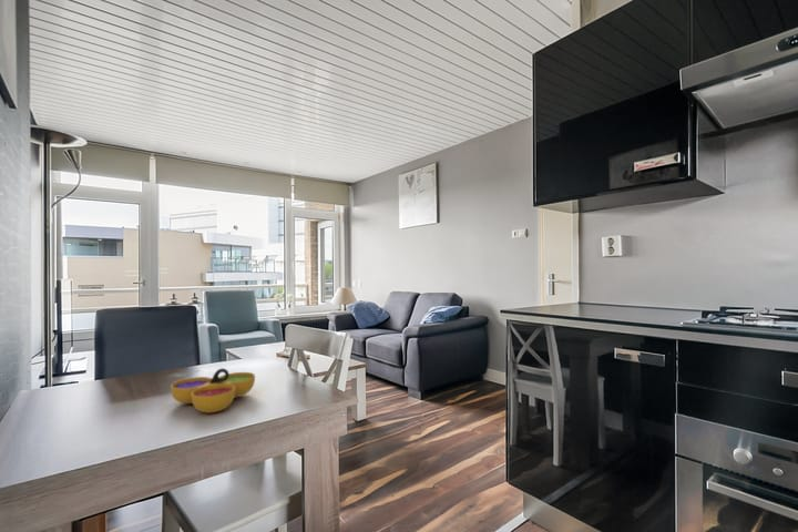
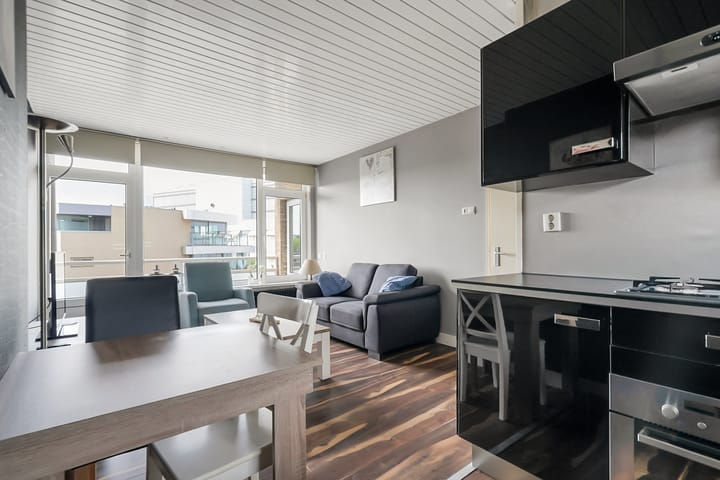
- decorative bowl (214, 387)
